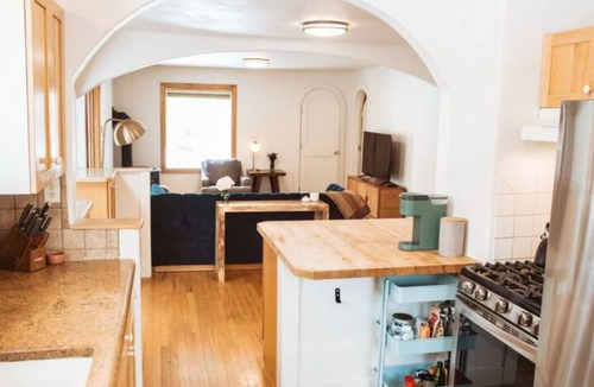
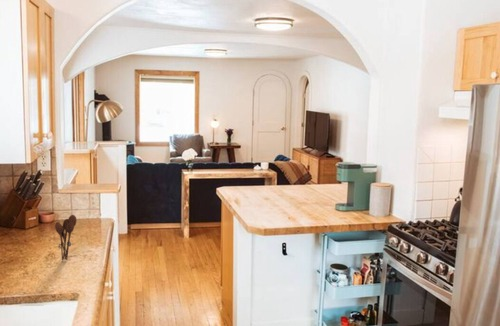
+ utensil holder (66, 237)
